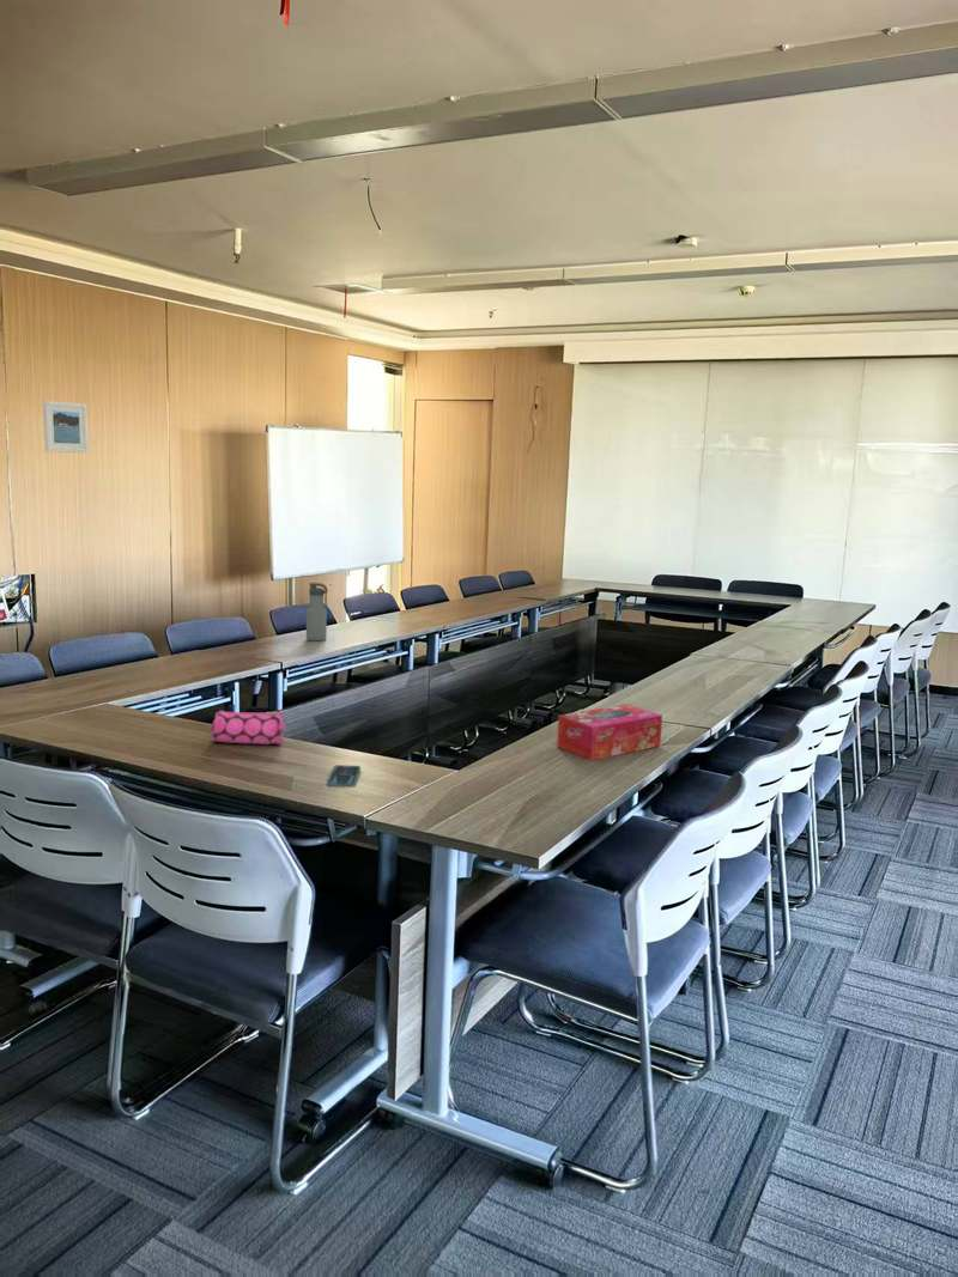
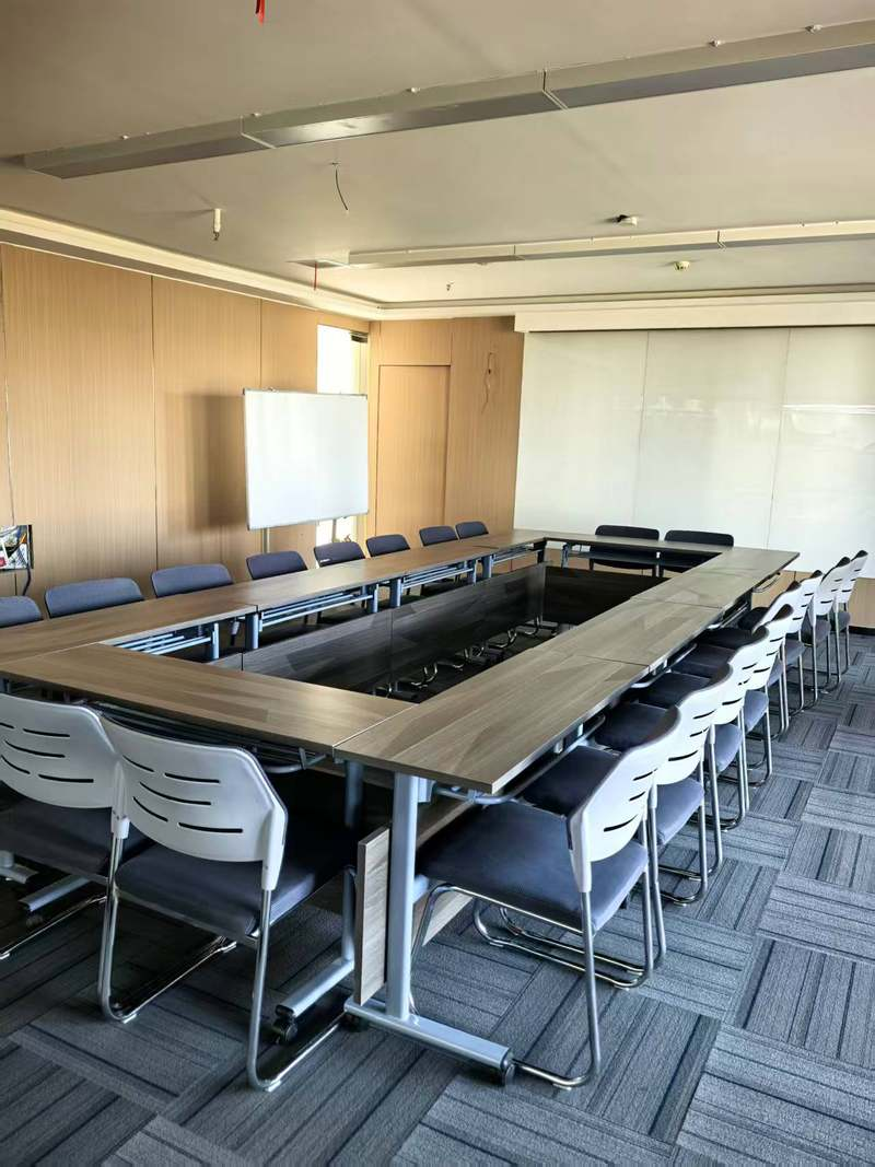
- tissue box (610, 730)
- pencil case (248, 725)
- water bottle (316, 610)
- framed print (66, 427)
- smartphone (344, 776)
